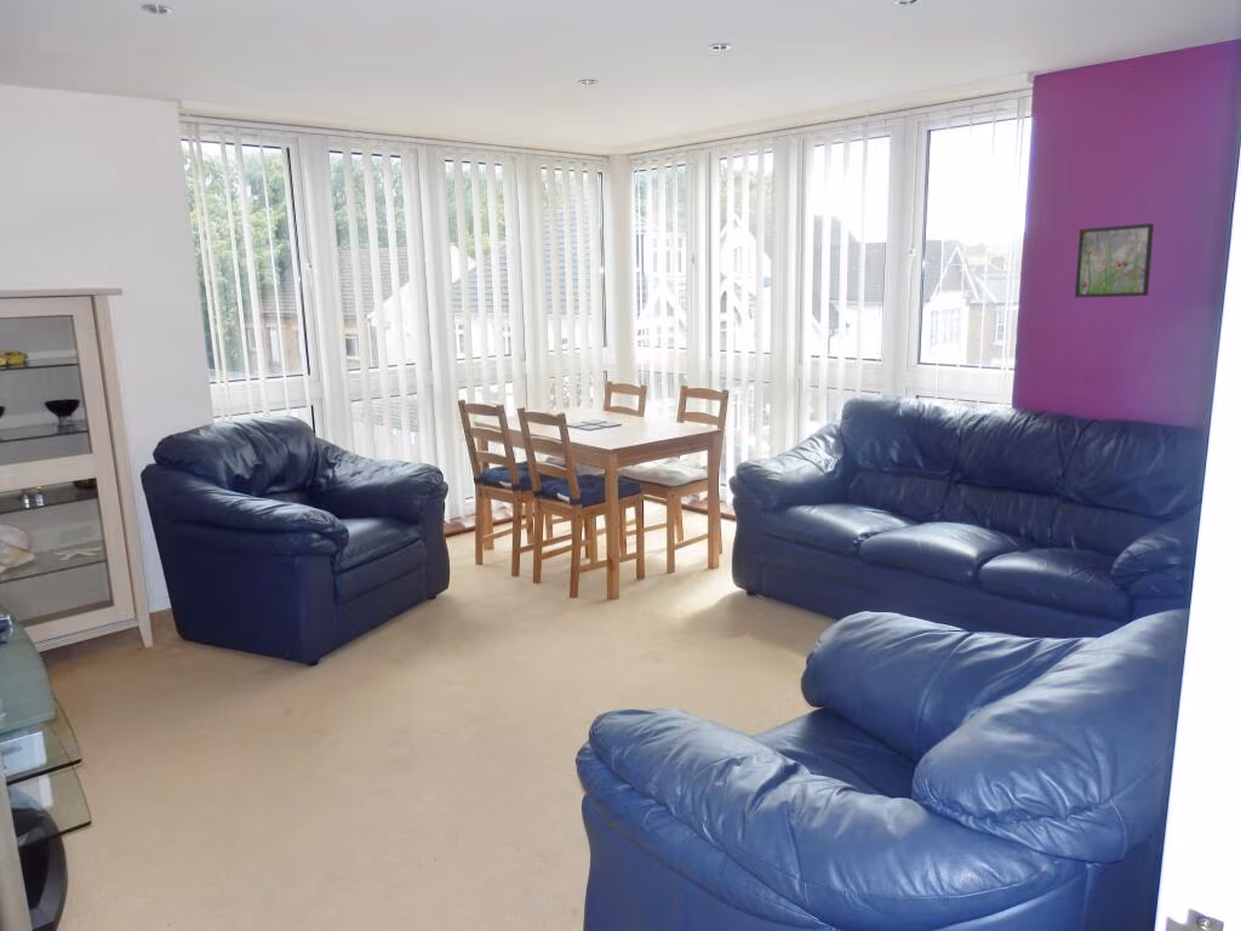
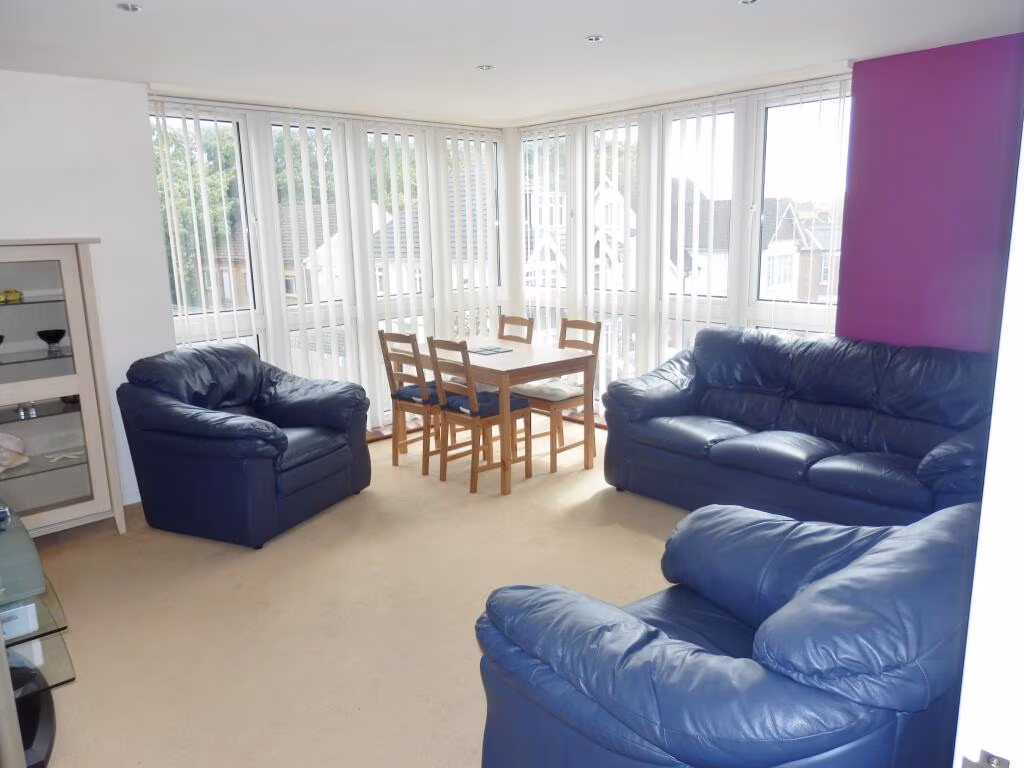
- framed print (1113, 262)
